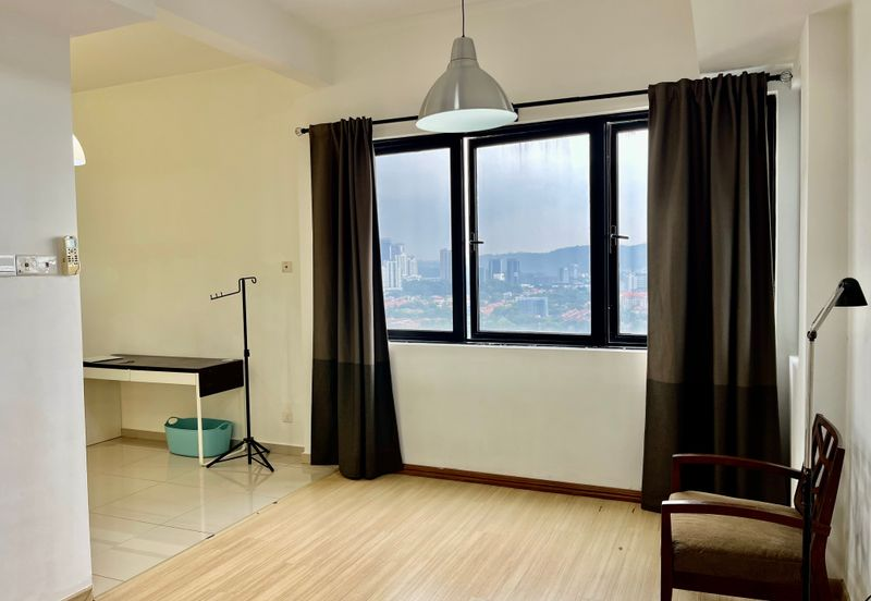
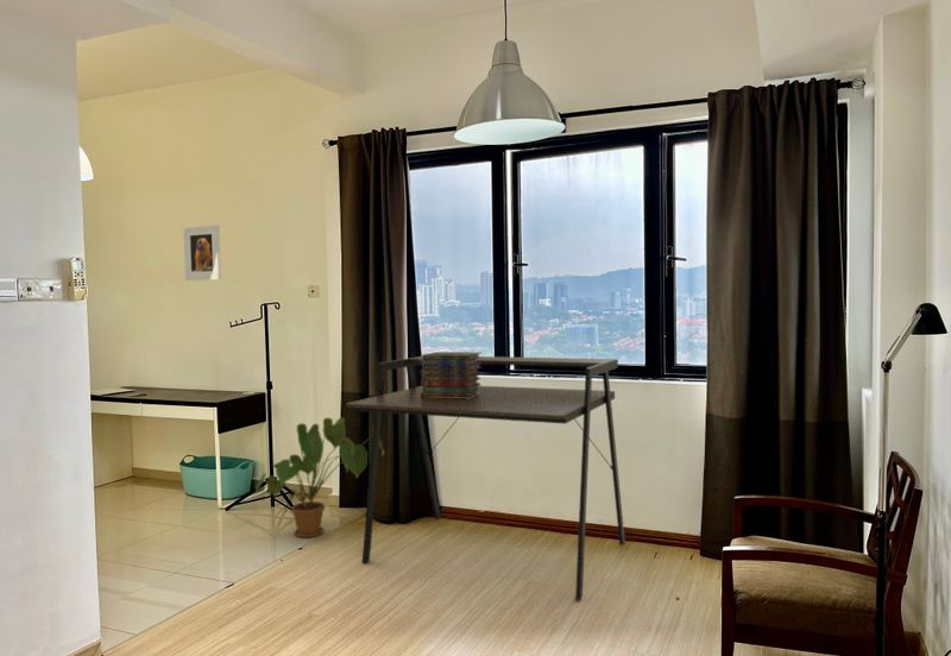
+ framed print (202, 253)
+ book stack (451, 373)
+ desk (490, 418)
+ house plant (323, 475)
